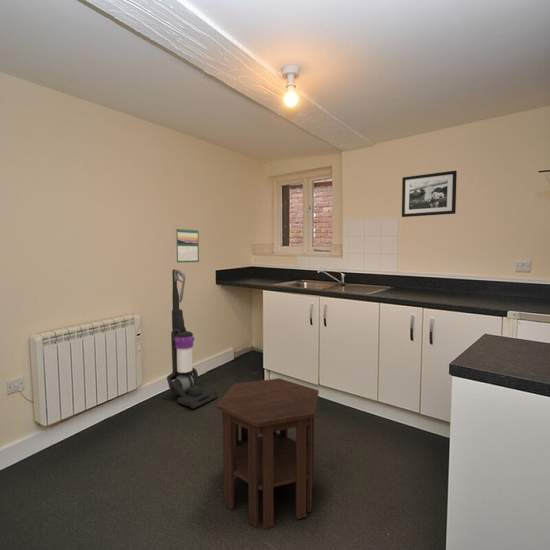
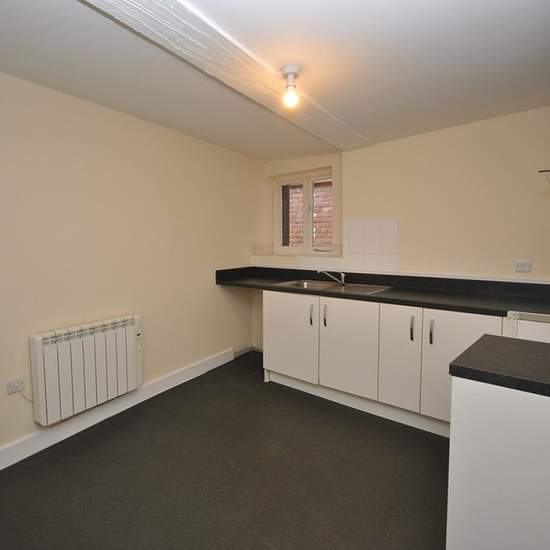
- picture frame (428, 194)
- side table (270, 444)
- vacuum cleaner (187, 334)
- calendar (187, 245)
